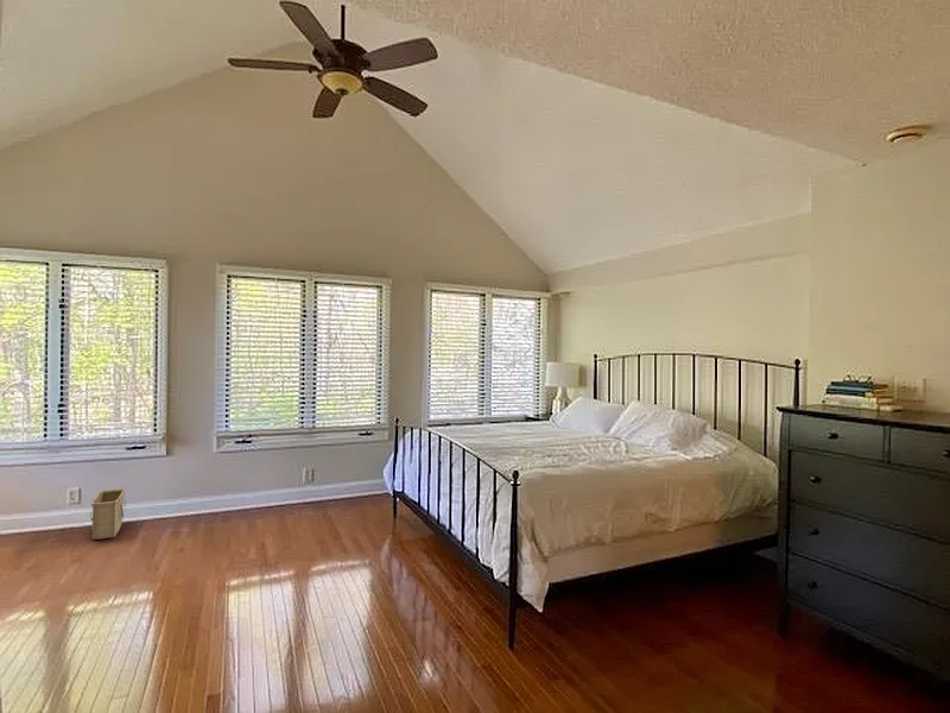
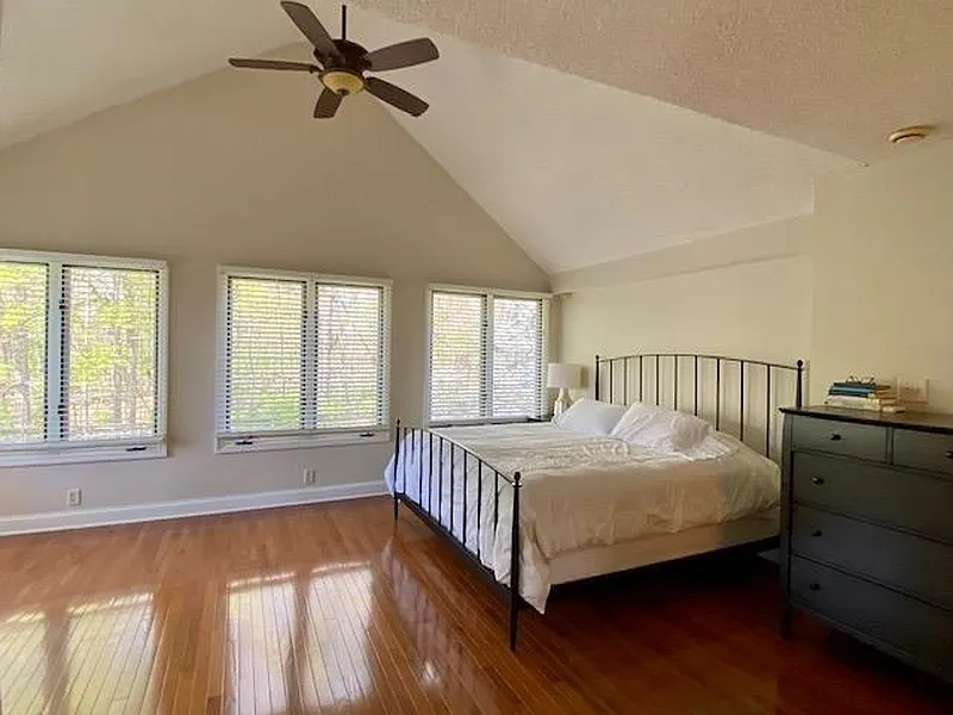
- basket (108, 512)
